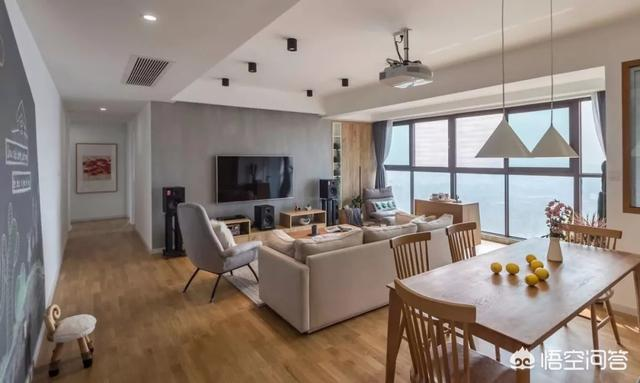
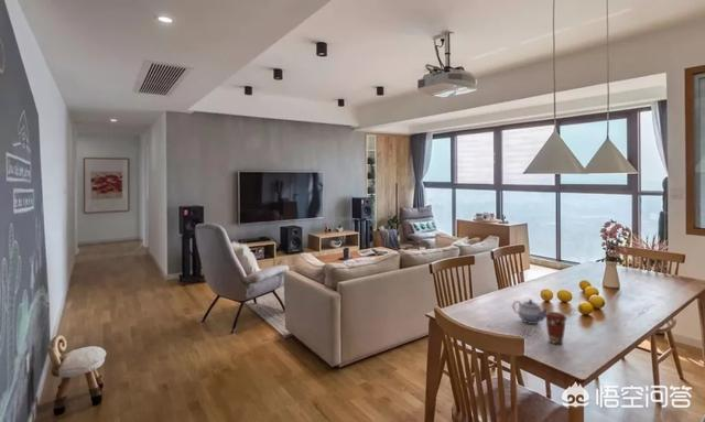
+ coffee cup (555, 327)
+ teapot (530, 310)
